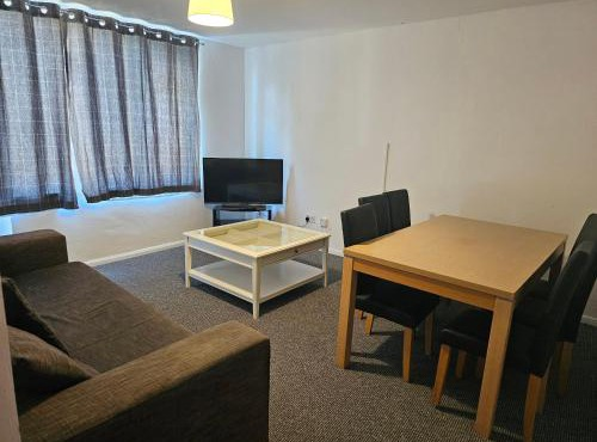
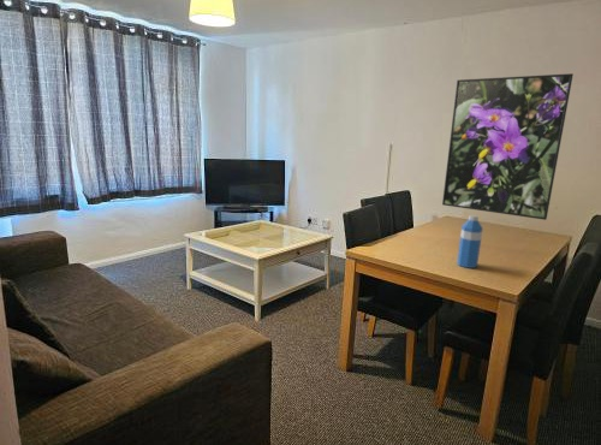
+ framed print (500, 147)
+ water bottle (470, 241)
